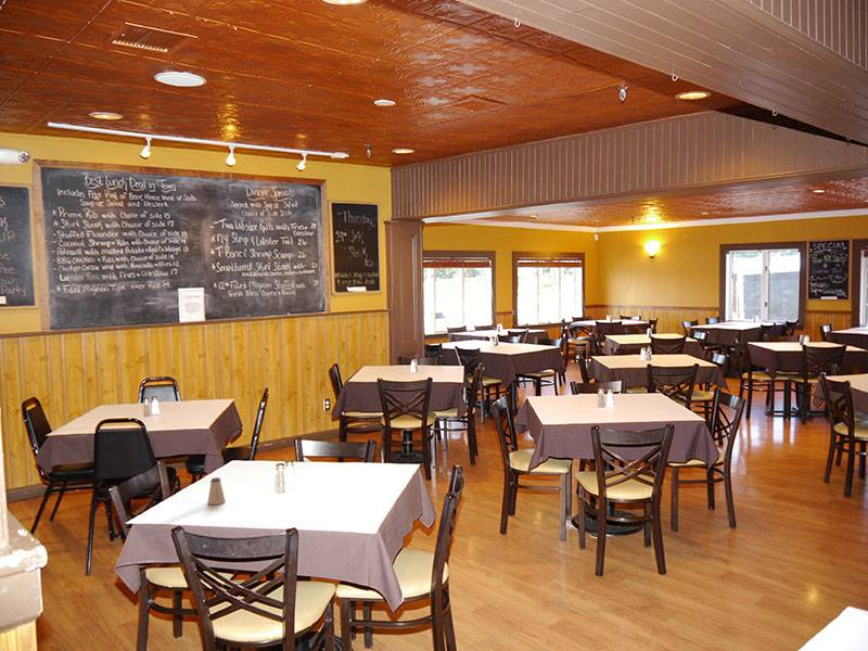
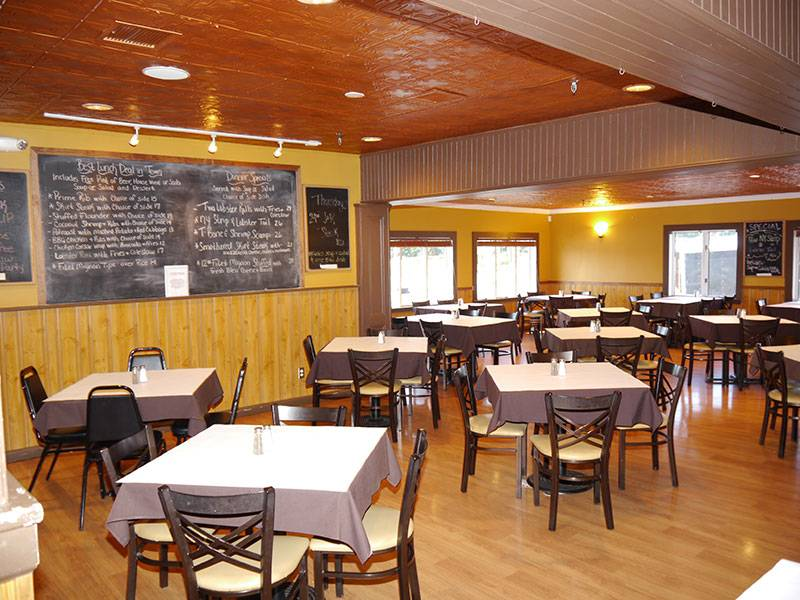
- saltshaker (216, 489)
